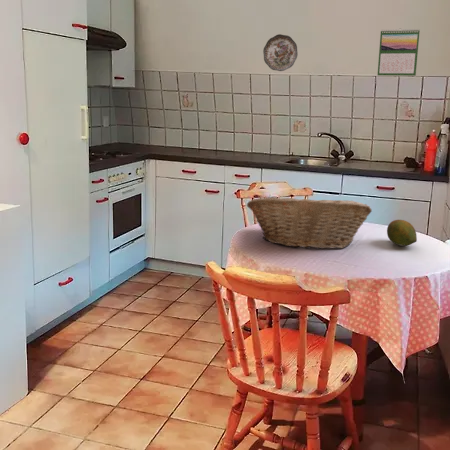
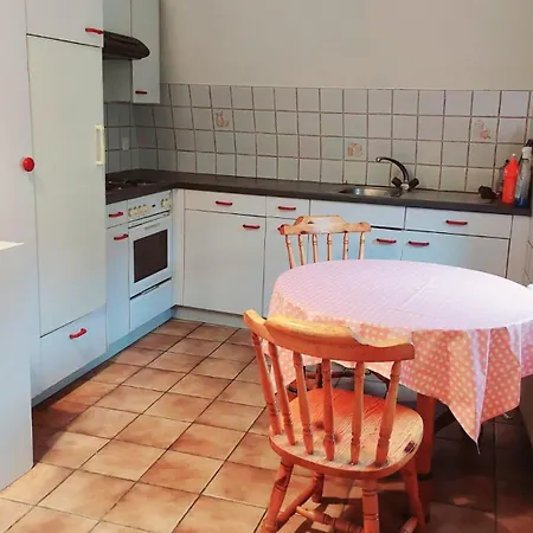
- calendar (398, 52)
- fruit basket (307, 217)
- decorative plate (280, 53)
- fruit (401, 232)
